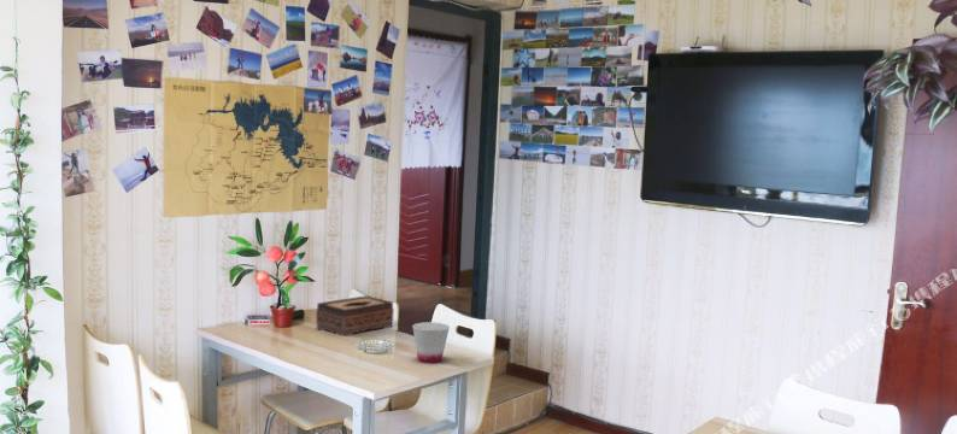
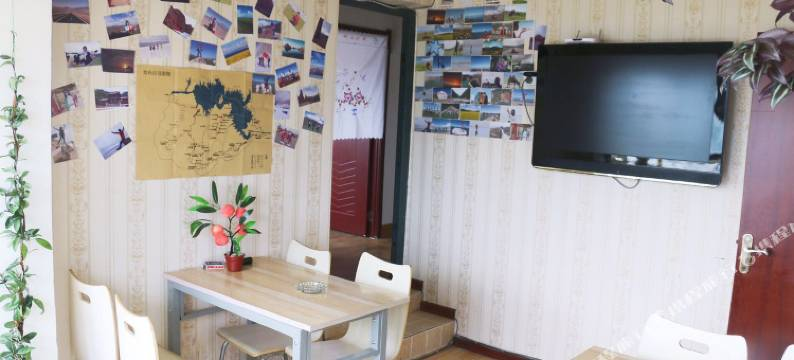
- tissue box (354, 315)
- cup (430, 344)
